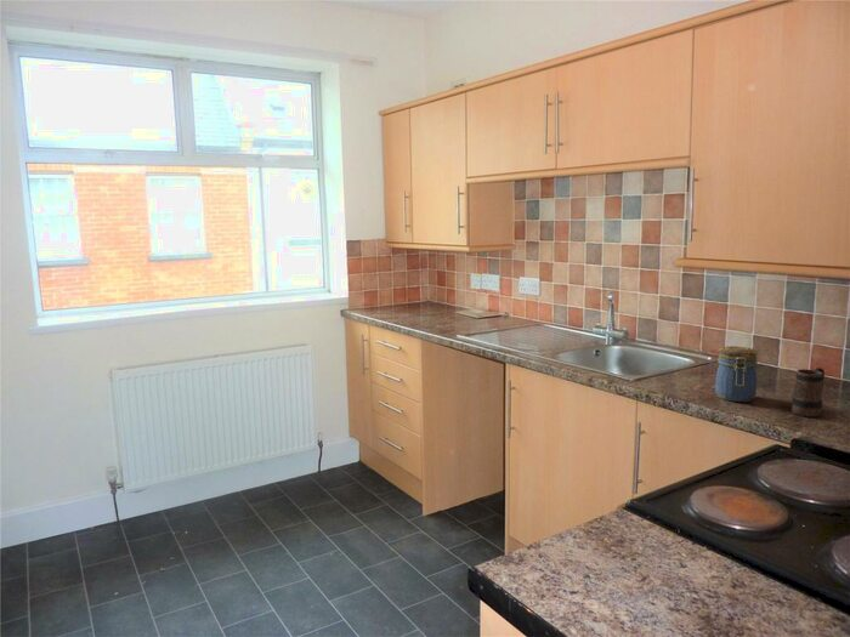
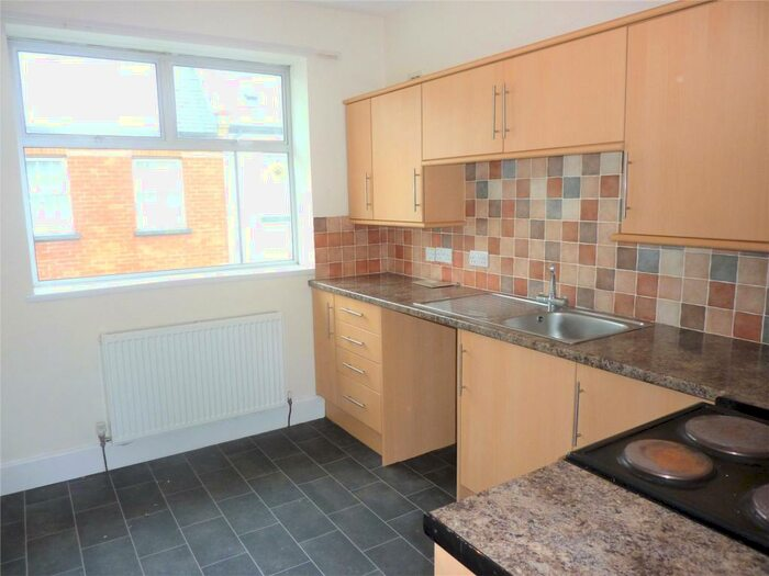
- mug (811, 391)
- jar (736, 372)
